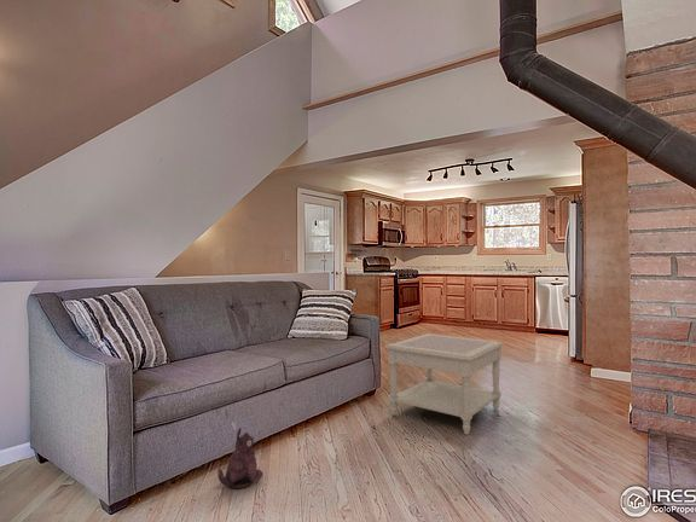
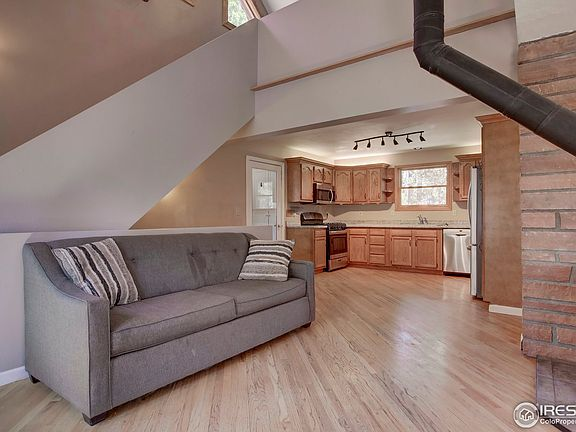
- plush toy (237, 457)
- side table (442, 382)
